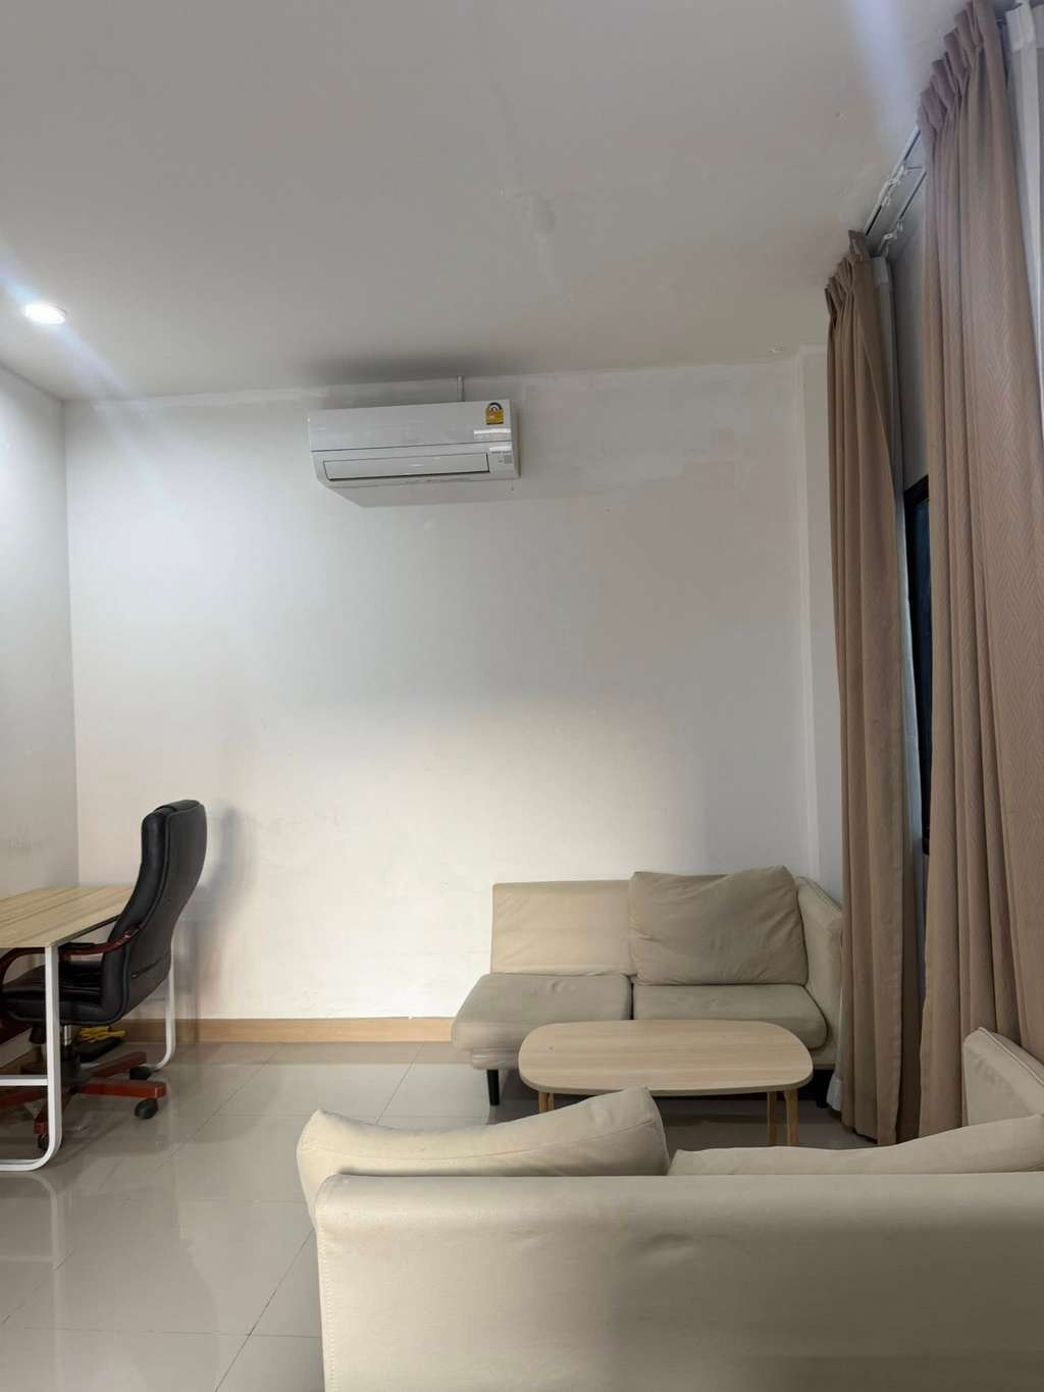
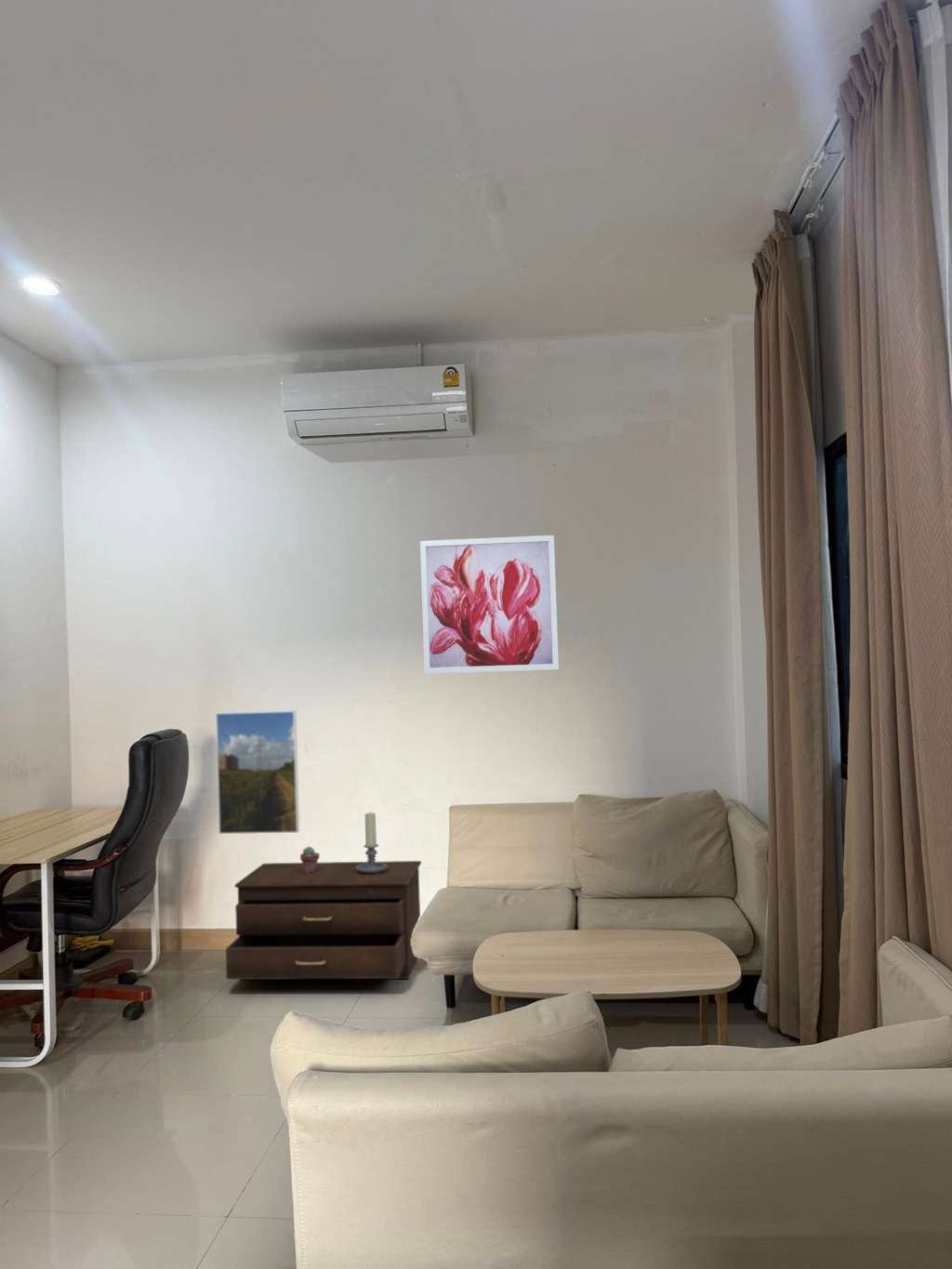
+ potted succulent (310, 858)
+ wall art (488, 604)
+ candle holder (371, 840)
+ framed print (257, 772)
+ drawer (327, 925)
